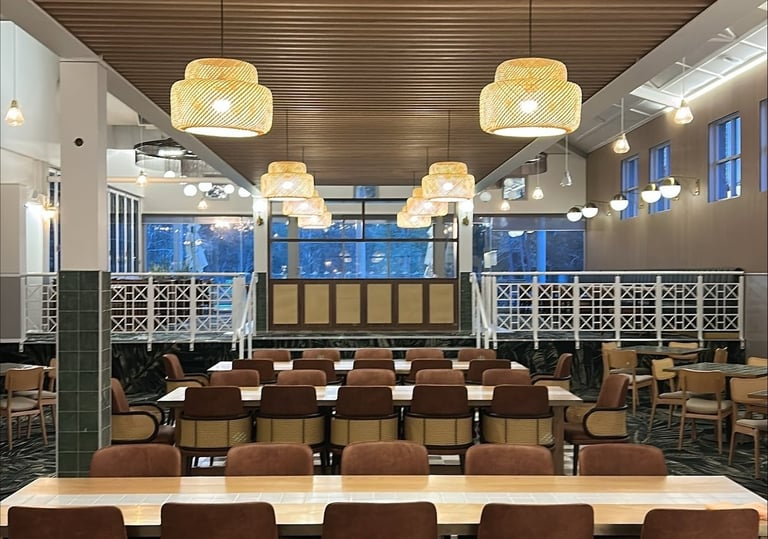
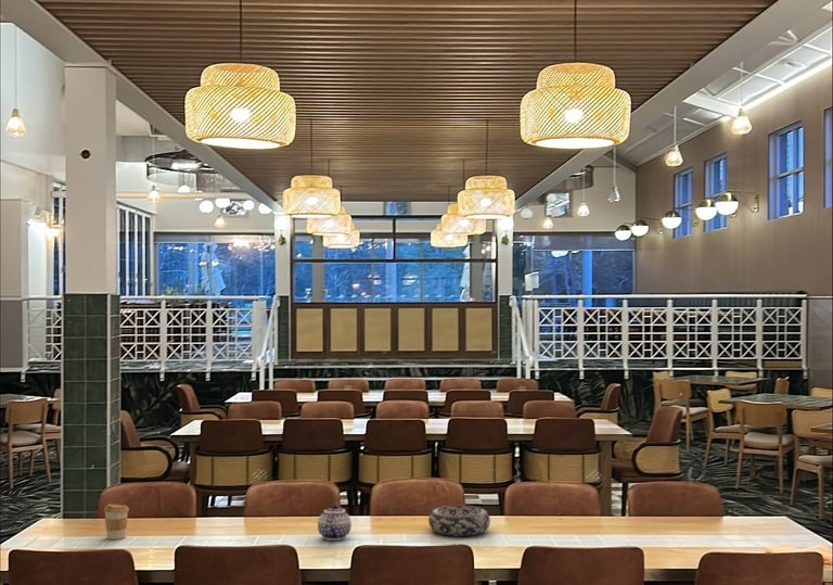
+ teapot (334, 521)
+ decorative bowl (459, 520)
+ coffee cup (116, 520)
